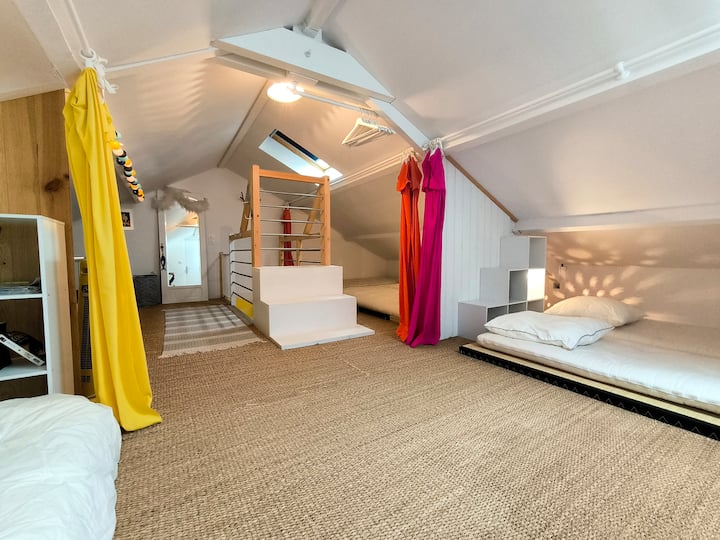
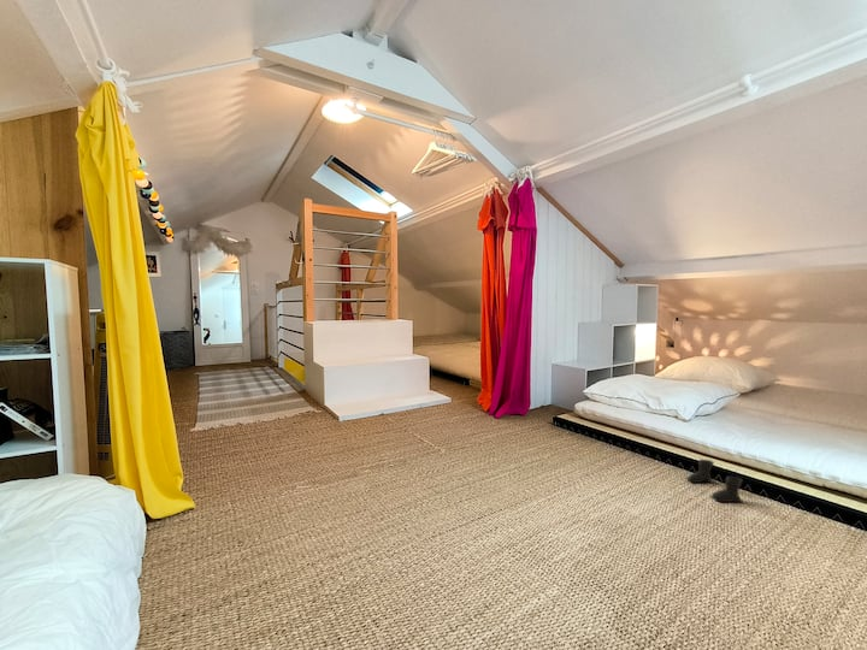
+ boots (712, 479)
